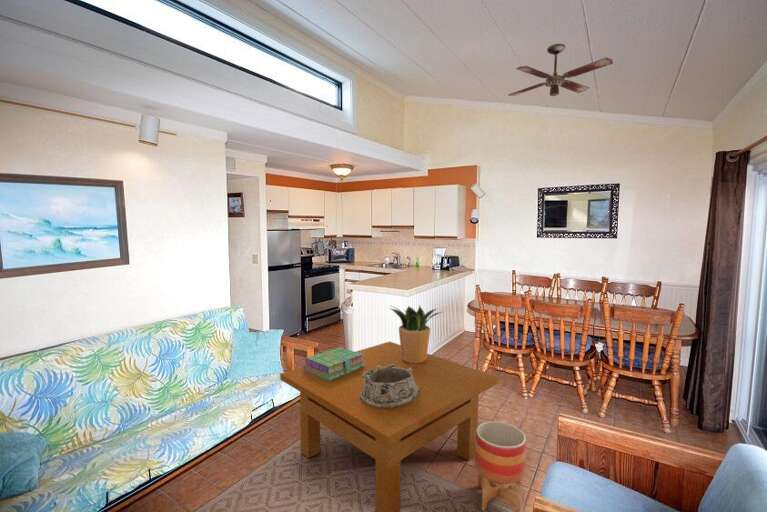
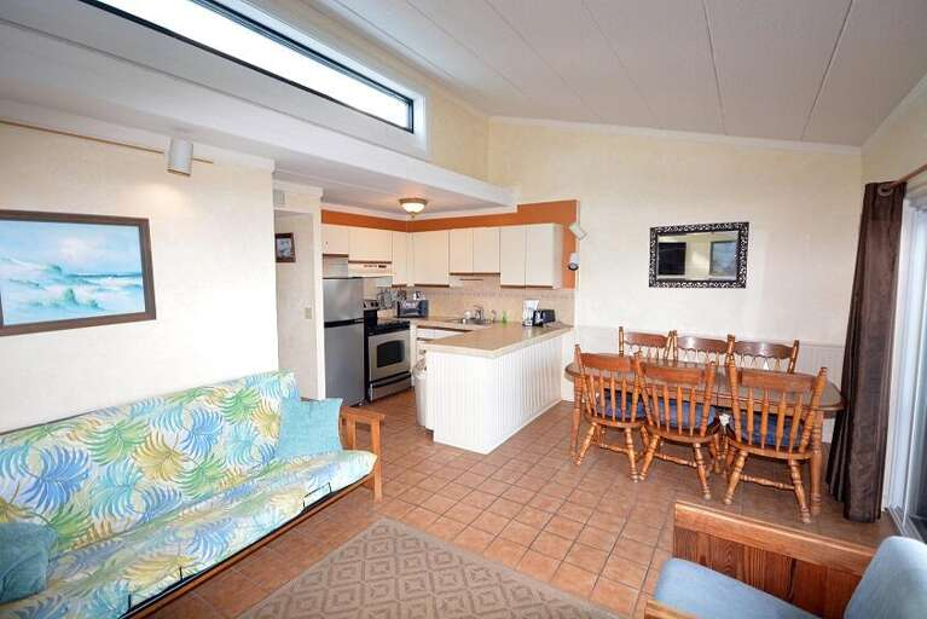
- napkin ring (388, 382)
- ceiling fan (555, 71)
- stack of books (334, 361)
- table (388, 414)
- potted plant (415, 332)
- planter (499, 466)
